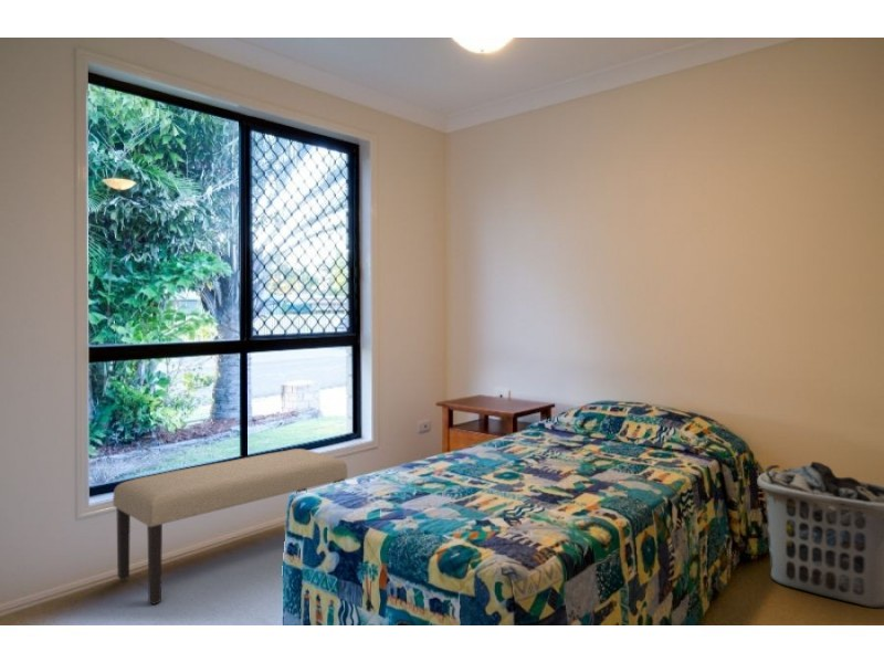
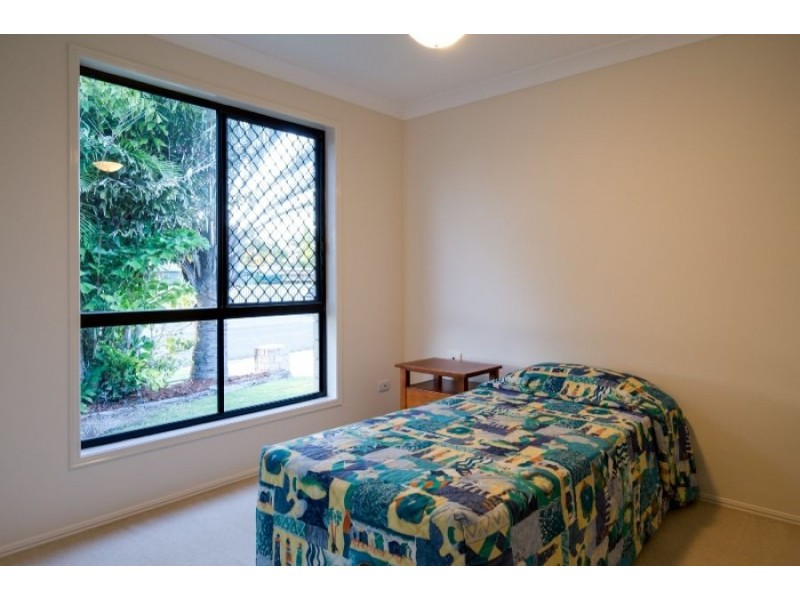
- bench (236, 505)
- clothes hamper (829, 526)
